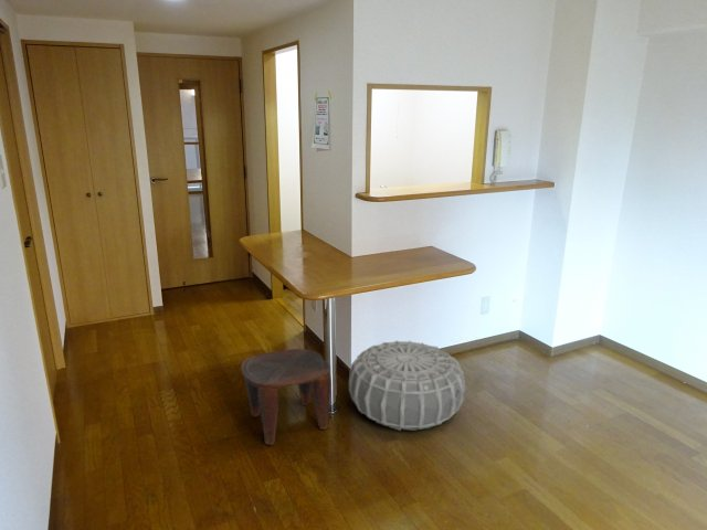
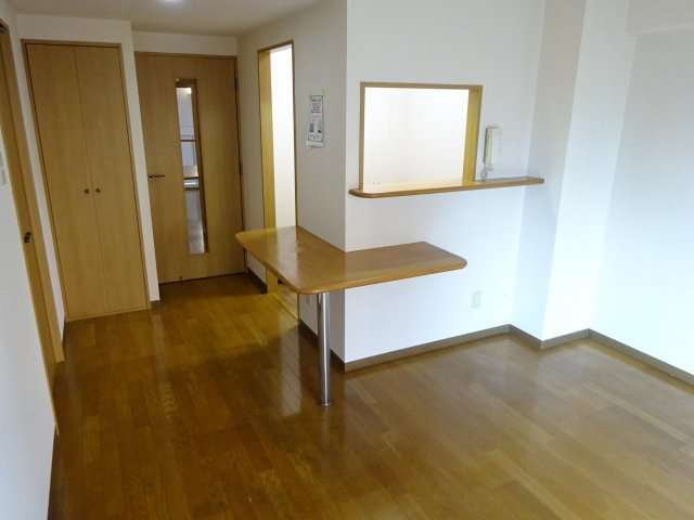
- air purifier (405, 381)
- stool (283, 386)
